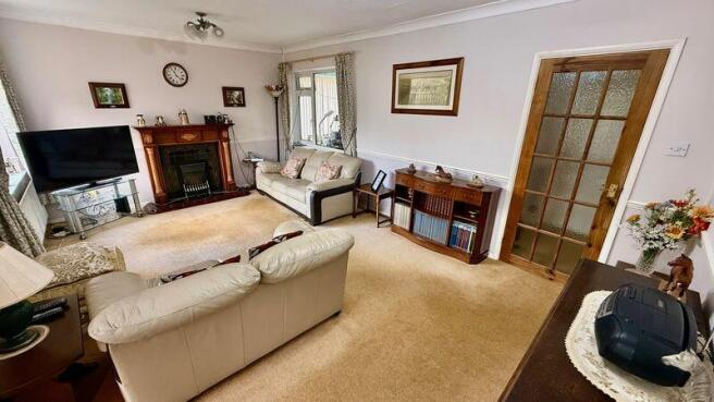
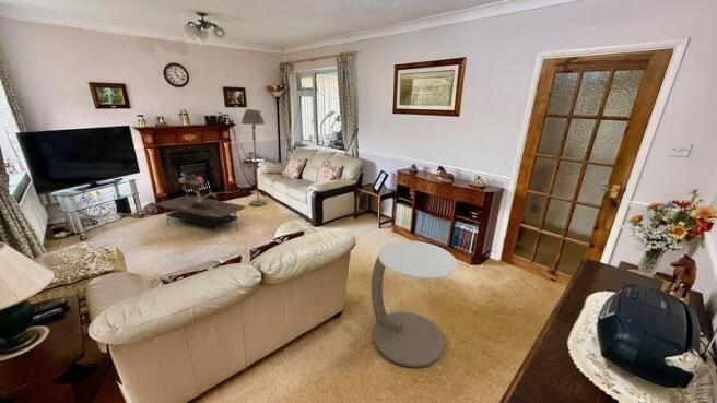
+ floor lamp (255, 158)
+ bouquet (198, 189)
+ coffee table (202, 214)
+ side table (408, 312)
